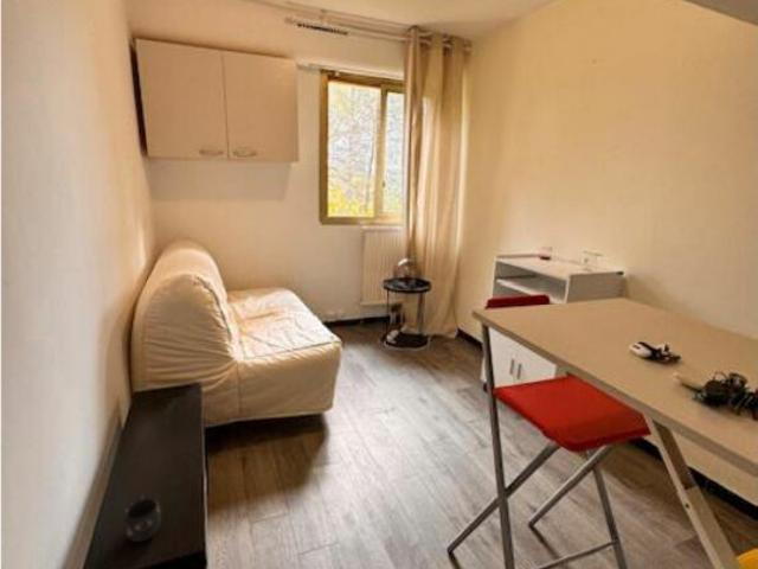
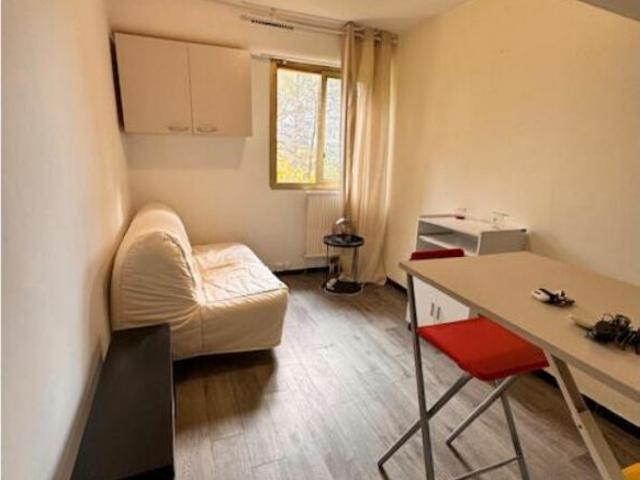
- mug (142, 516)
